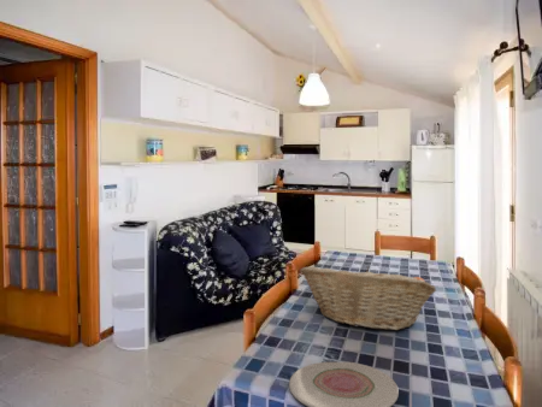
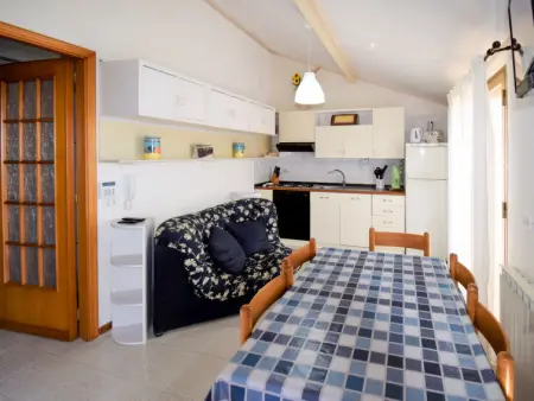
- fruit basket (364, 290)
- plate (342, 384)
